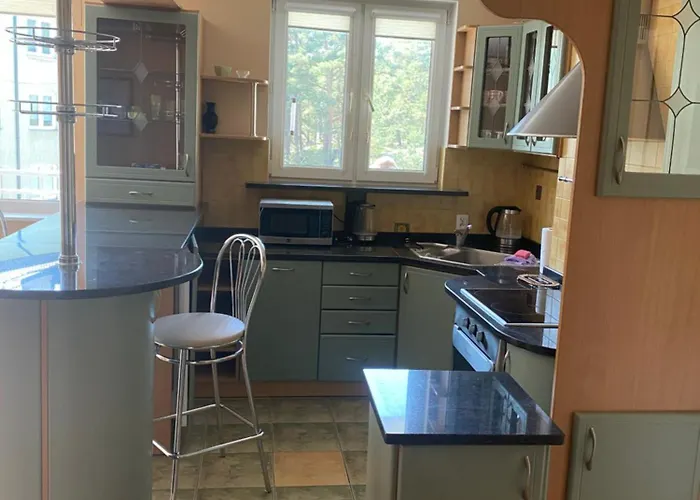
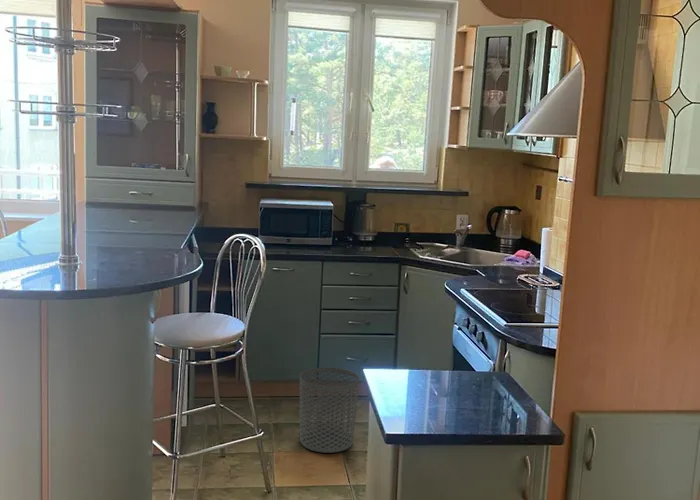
+ waste bin (328, 409)
